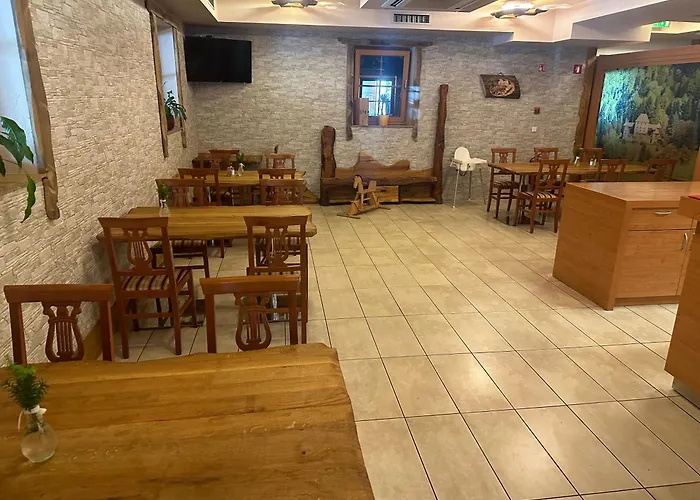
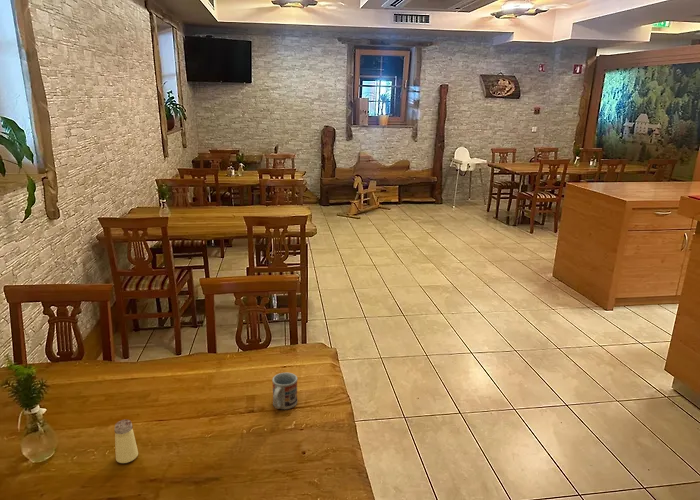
+ saltshaker (125, 440)
+ cup (283, 393)
